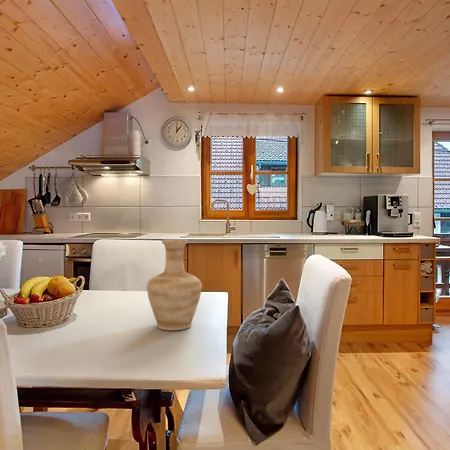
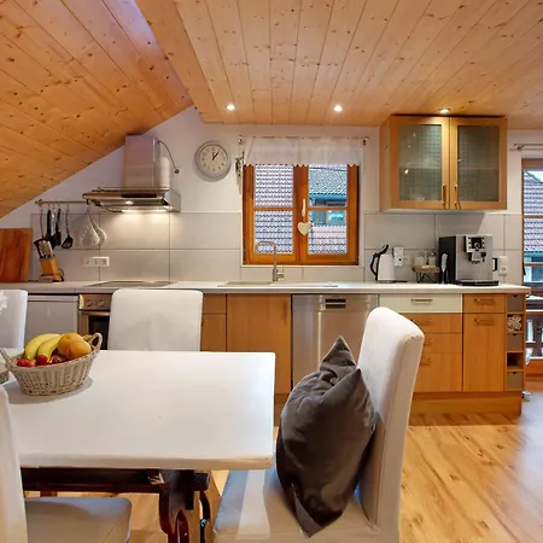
- vase (174, 282)
